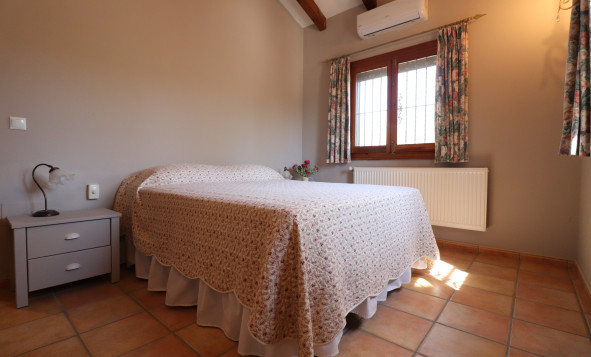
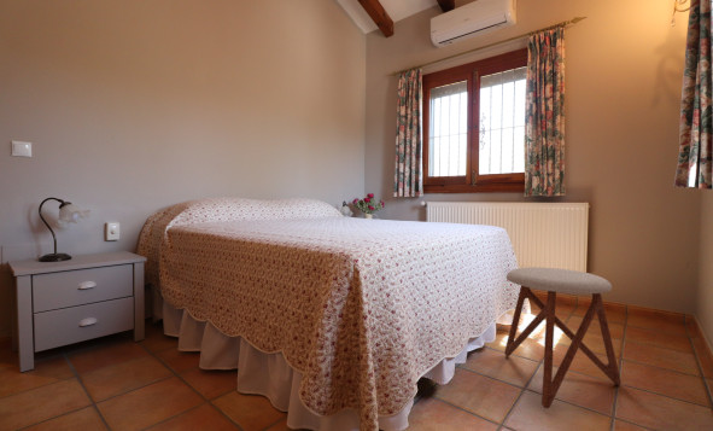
+ stool (563, 327)
